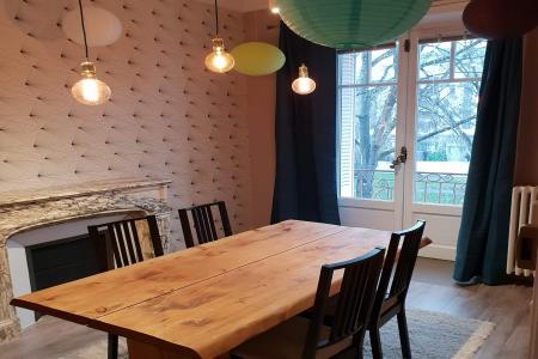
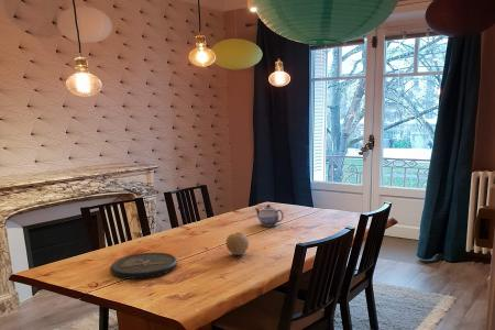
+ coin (144, 264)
+ fruit (238, 243)
+ teapot (268, 215)
